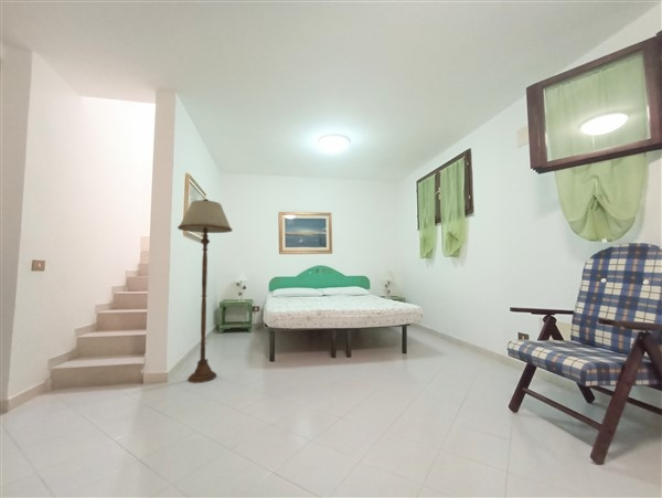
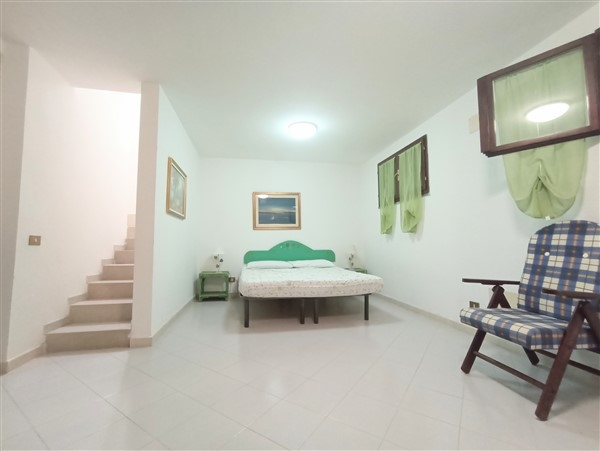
- floor lamp (204, 286)
